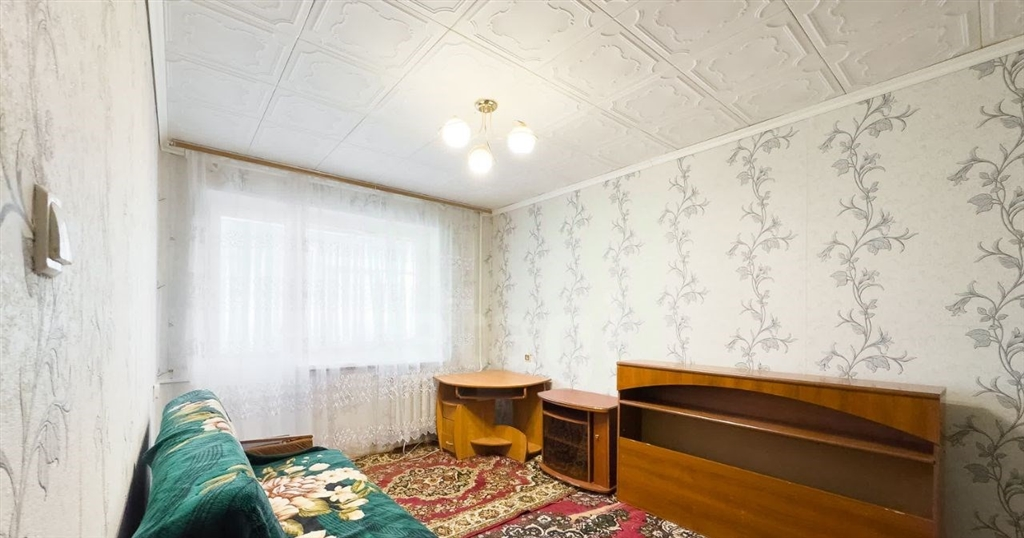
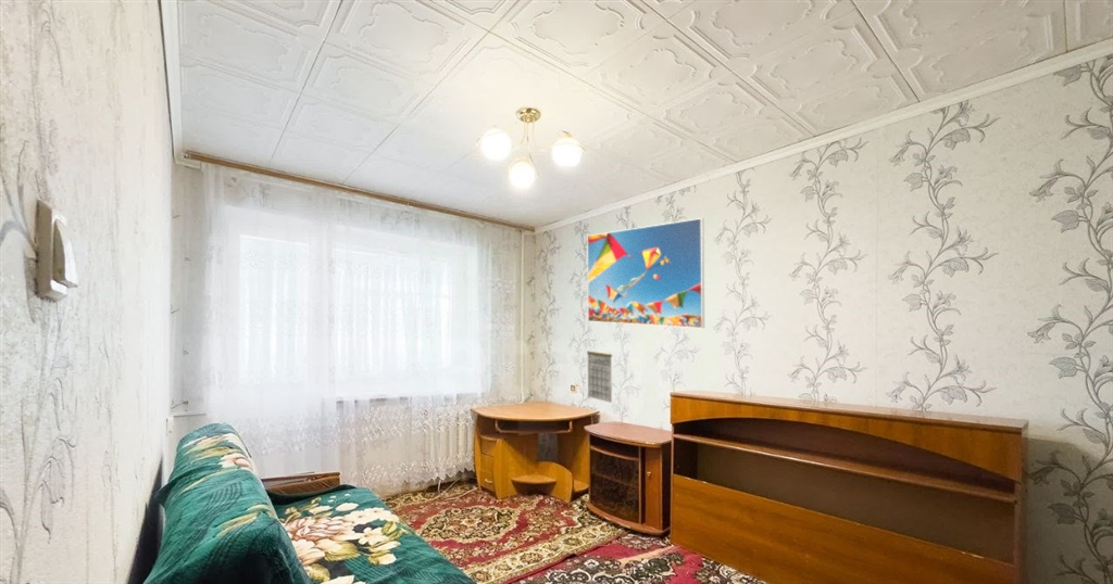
+ calendar (599, 370)
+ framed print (638, 276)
